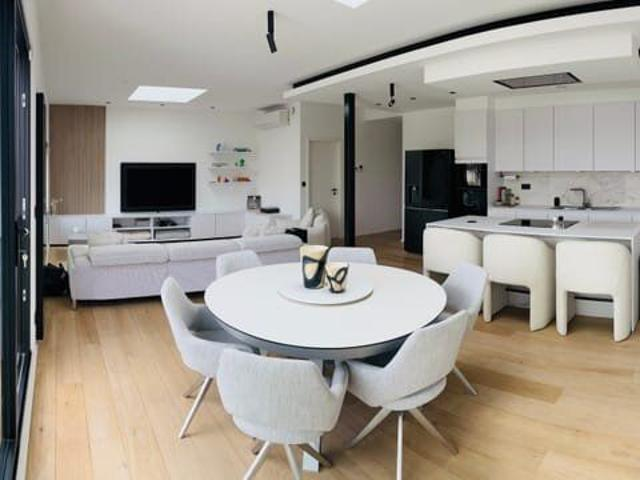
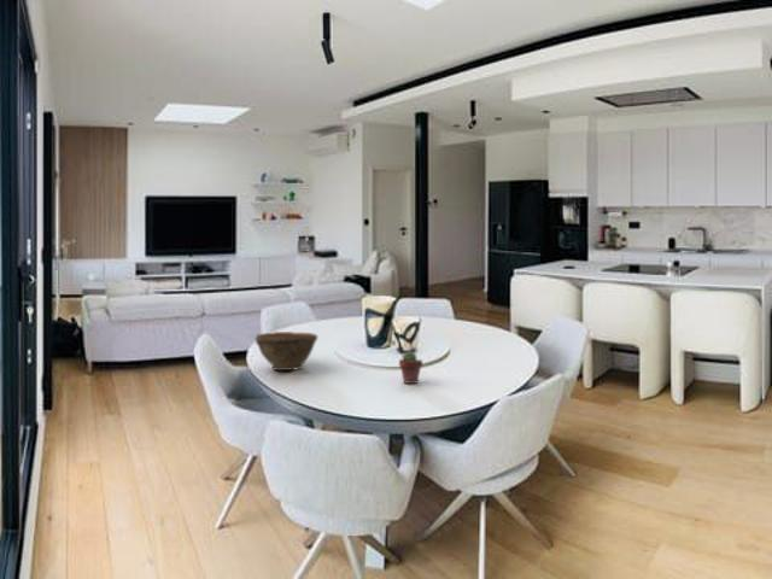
+ bowl (286, 350)
+ potted succulent (410, 365)
